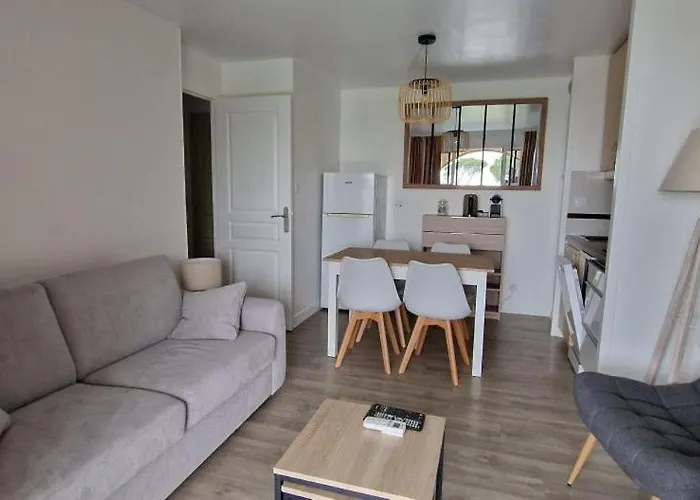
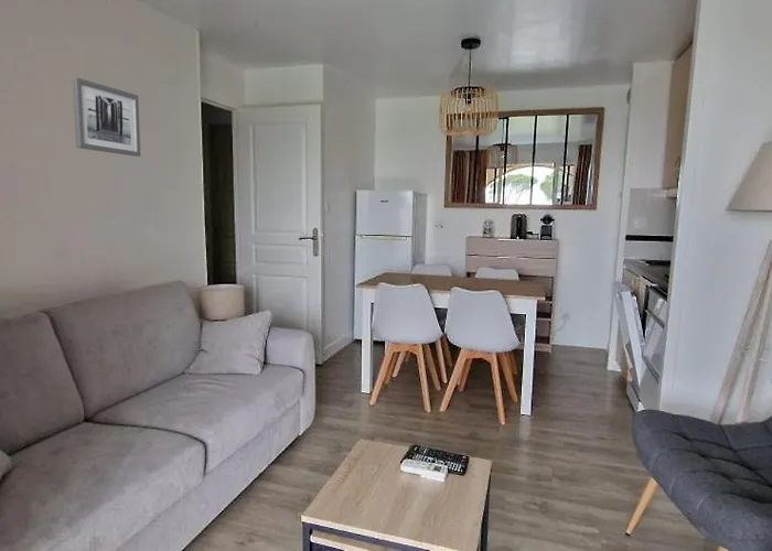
+ wall art (108, 119)
